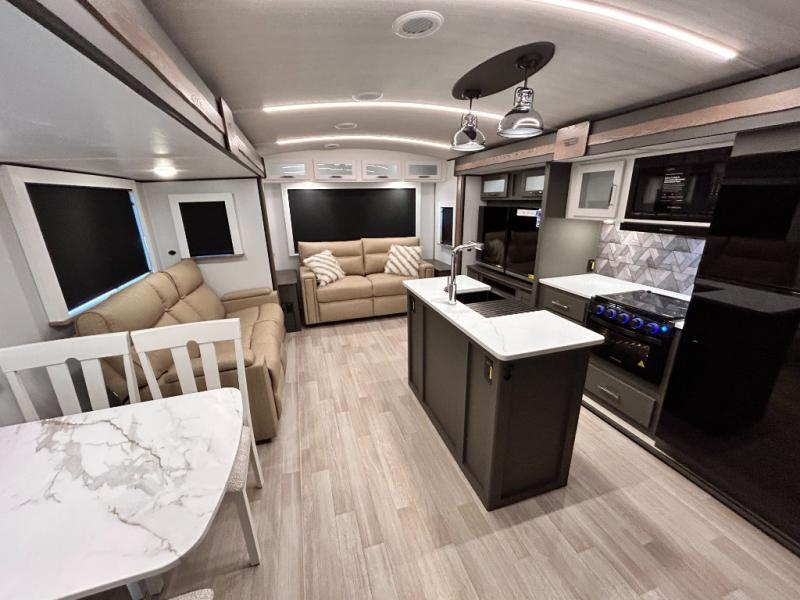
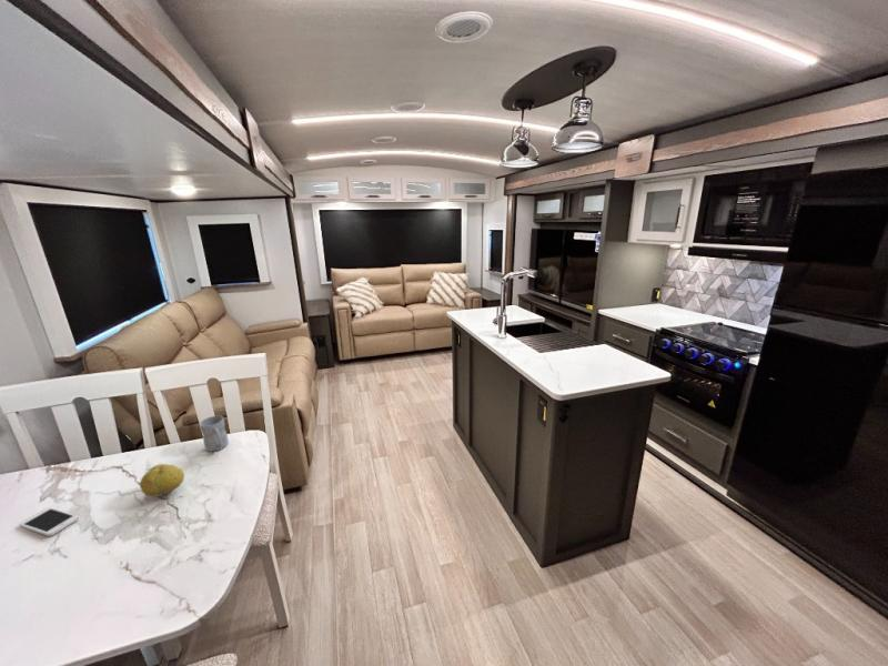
+ mug (215, 435)
+ fruit (162, 480)
+ smartphone (49, 521)
